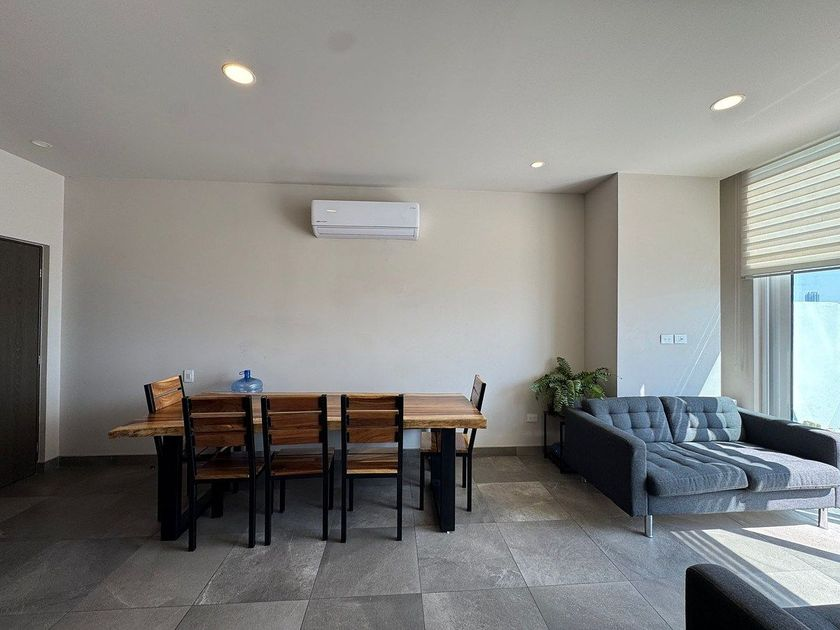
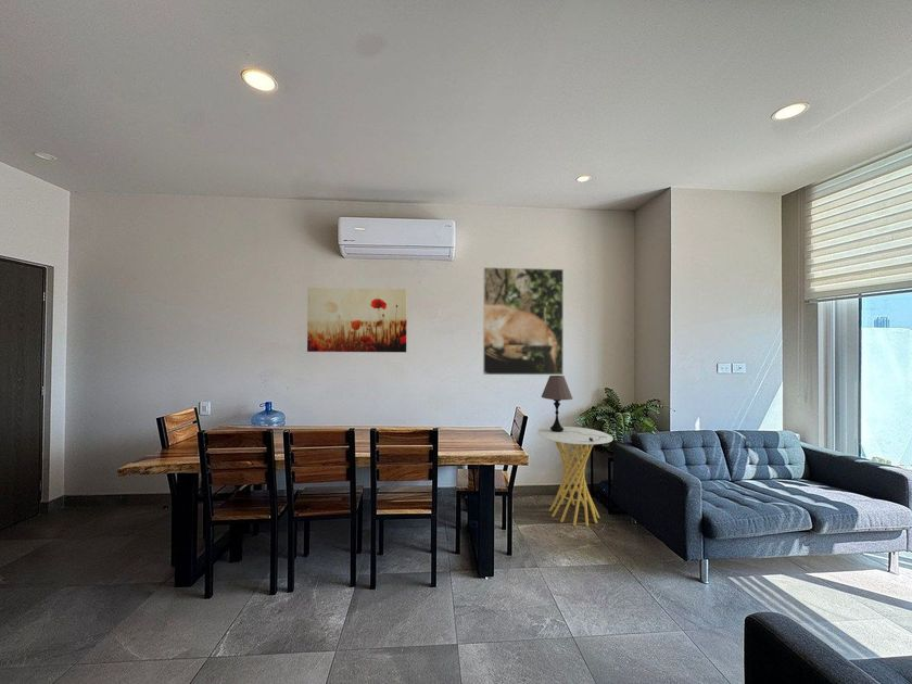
+ table lamp (571, 398)
+ side table (574, 473)
+ wall art (357, 319)
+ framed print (523, 321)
